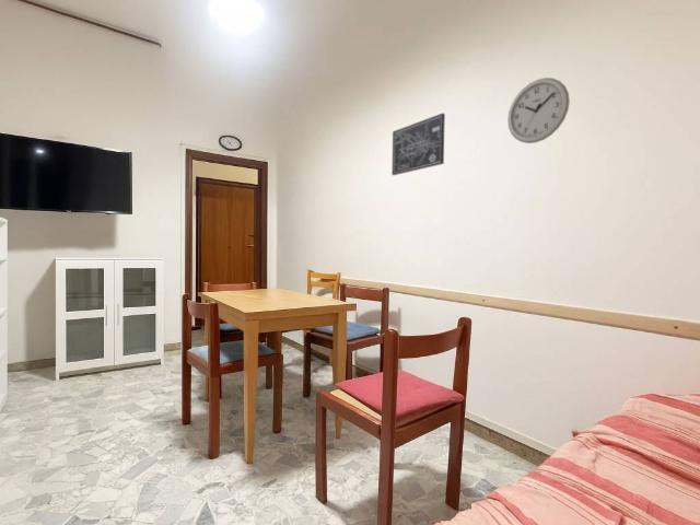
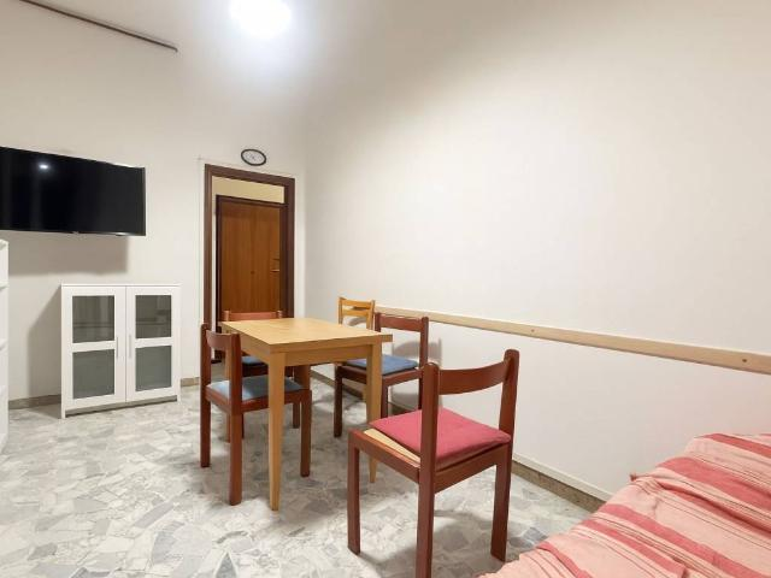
- wall clock (535, 110)
- wall art (416, 147)
